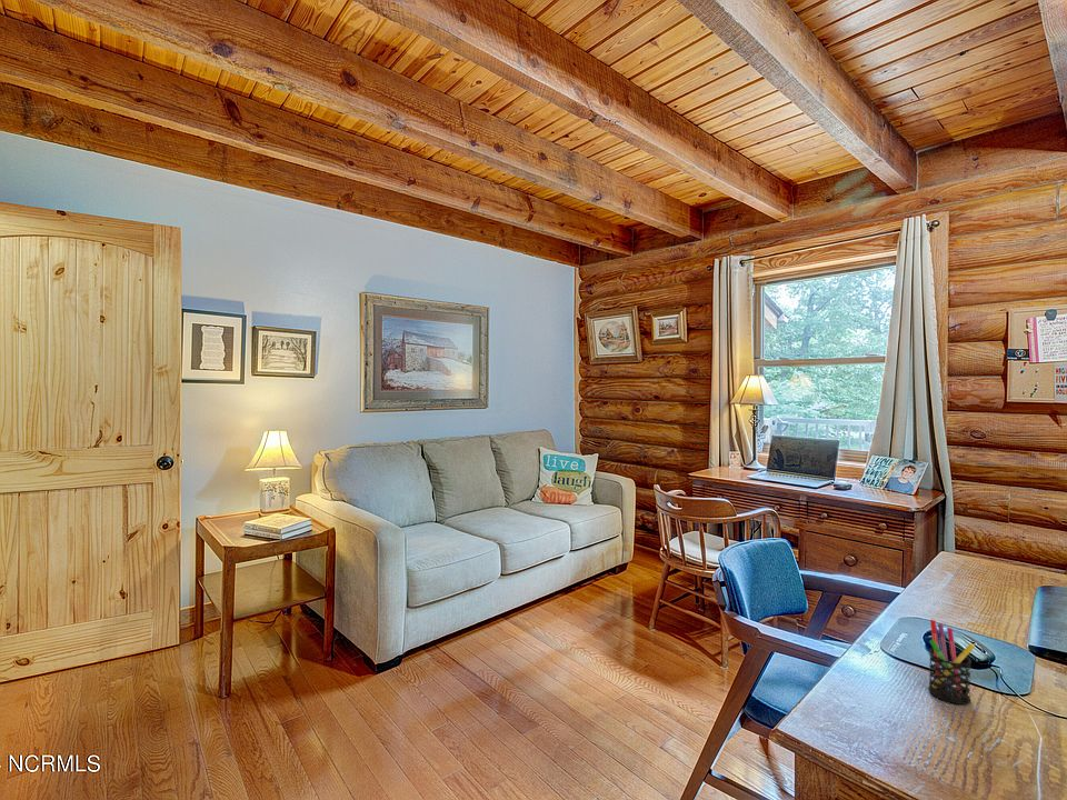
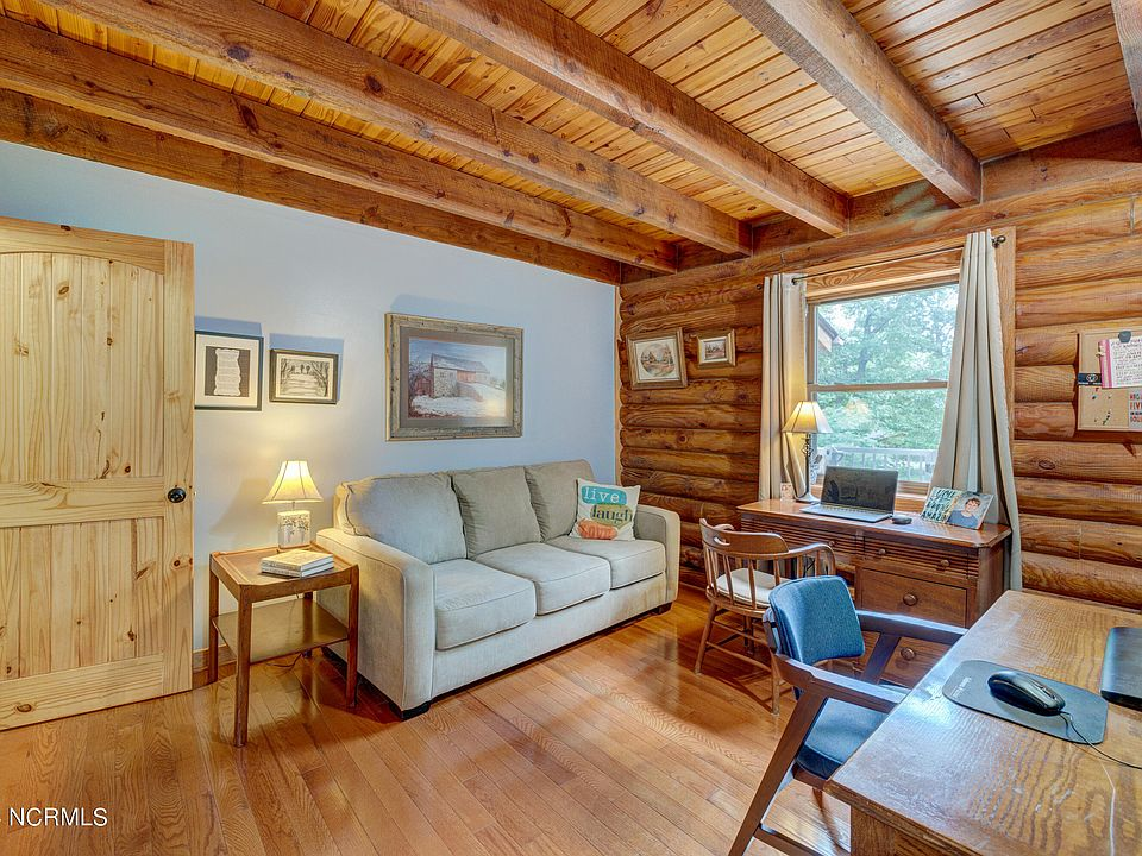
- pen holder (945, 660)
